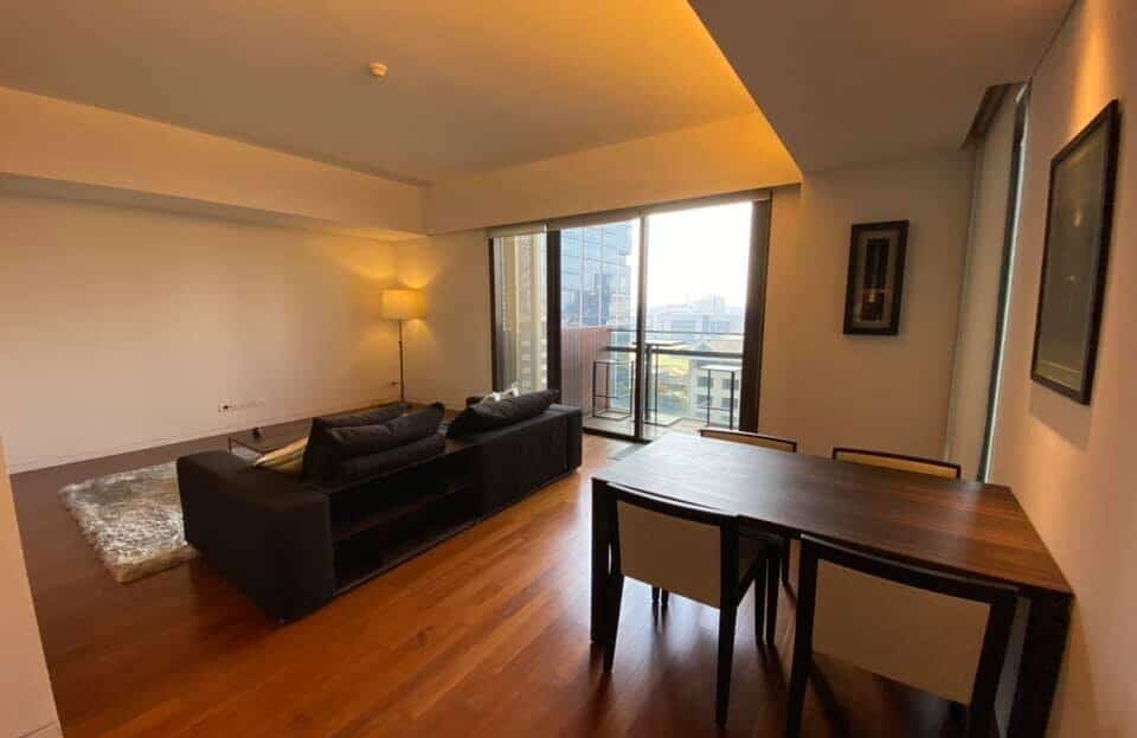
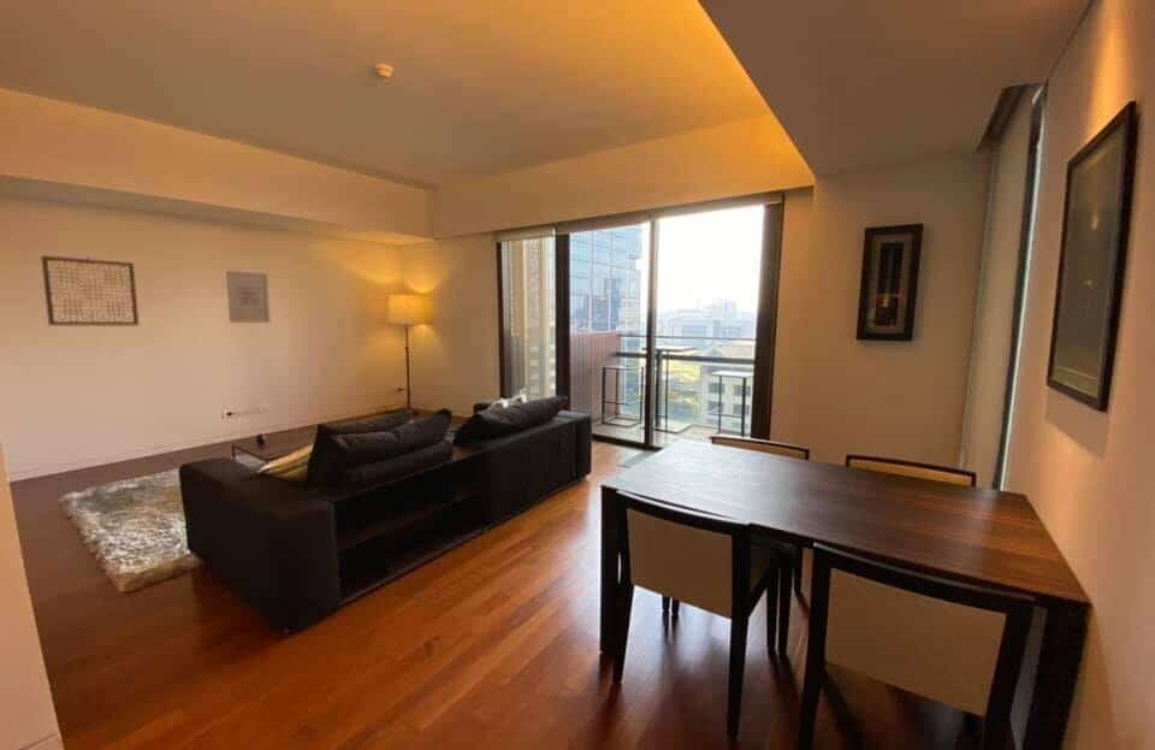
+ wall art (248, 297)
+ wall art (93, 290)
